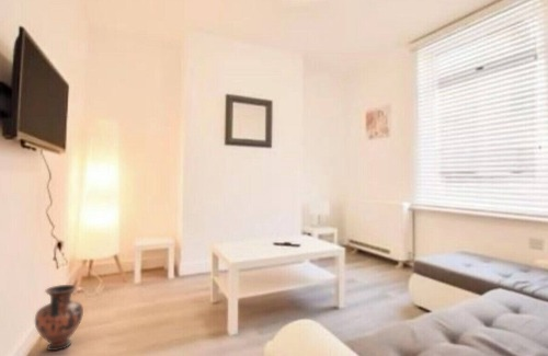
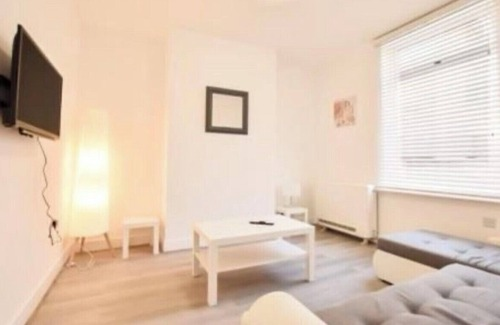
- vase (59, 317)
